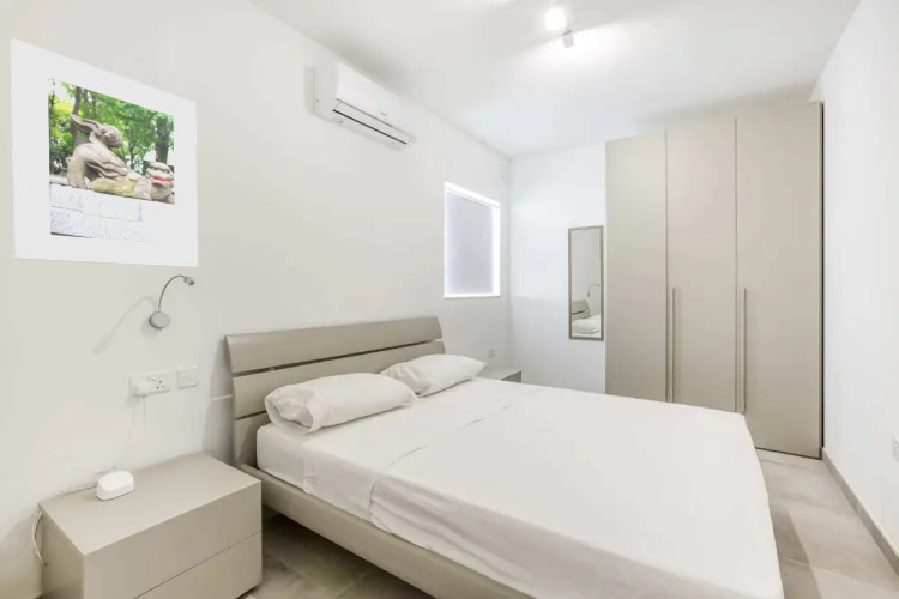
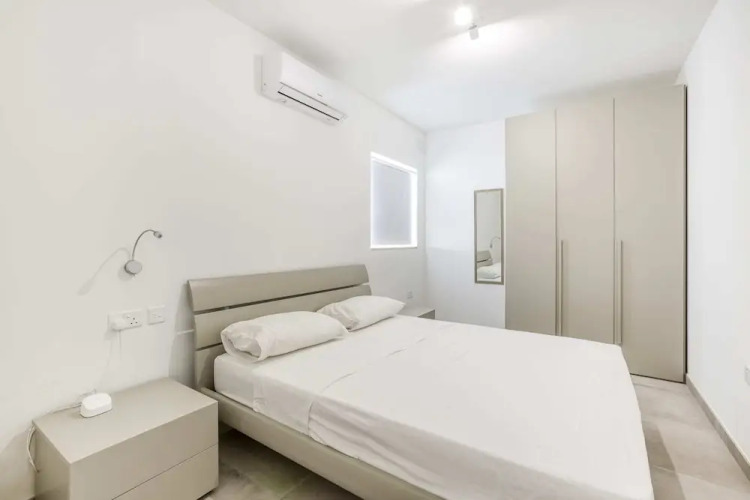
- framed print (117, 169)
